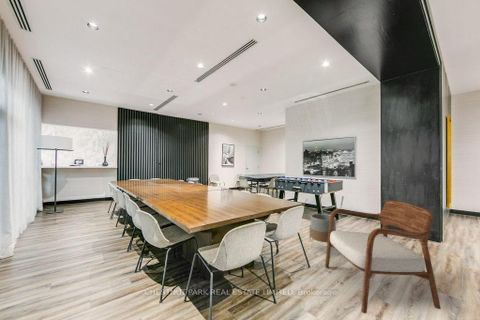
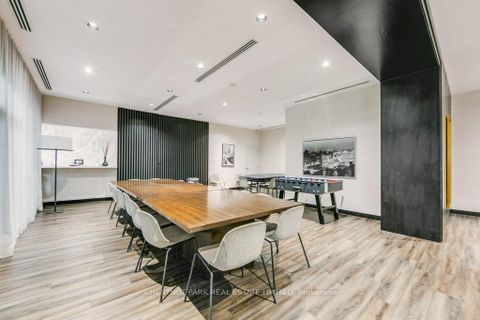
- planter (322, 232)
- armchair (374, 244)
